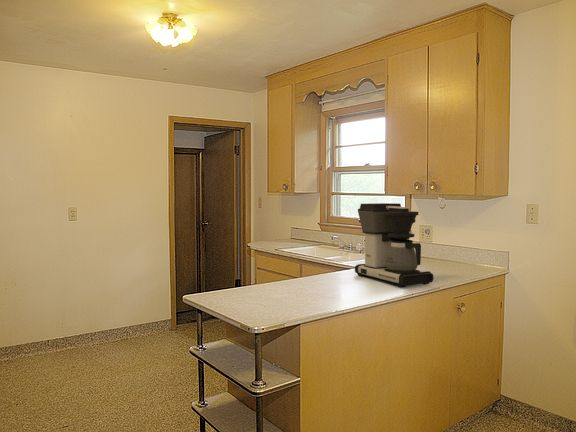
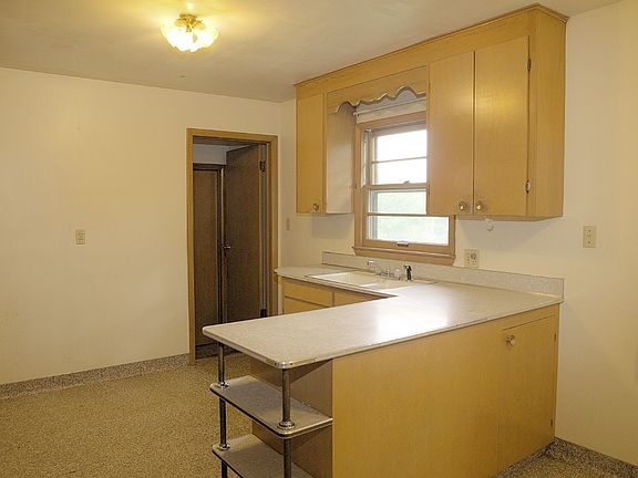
- coffee maker (392, 242)
